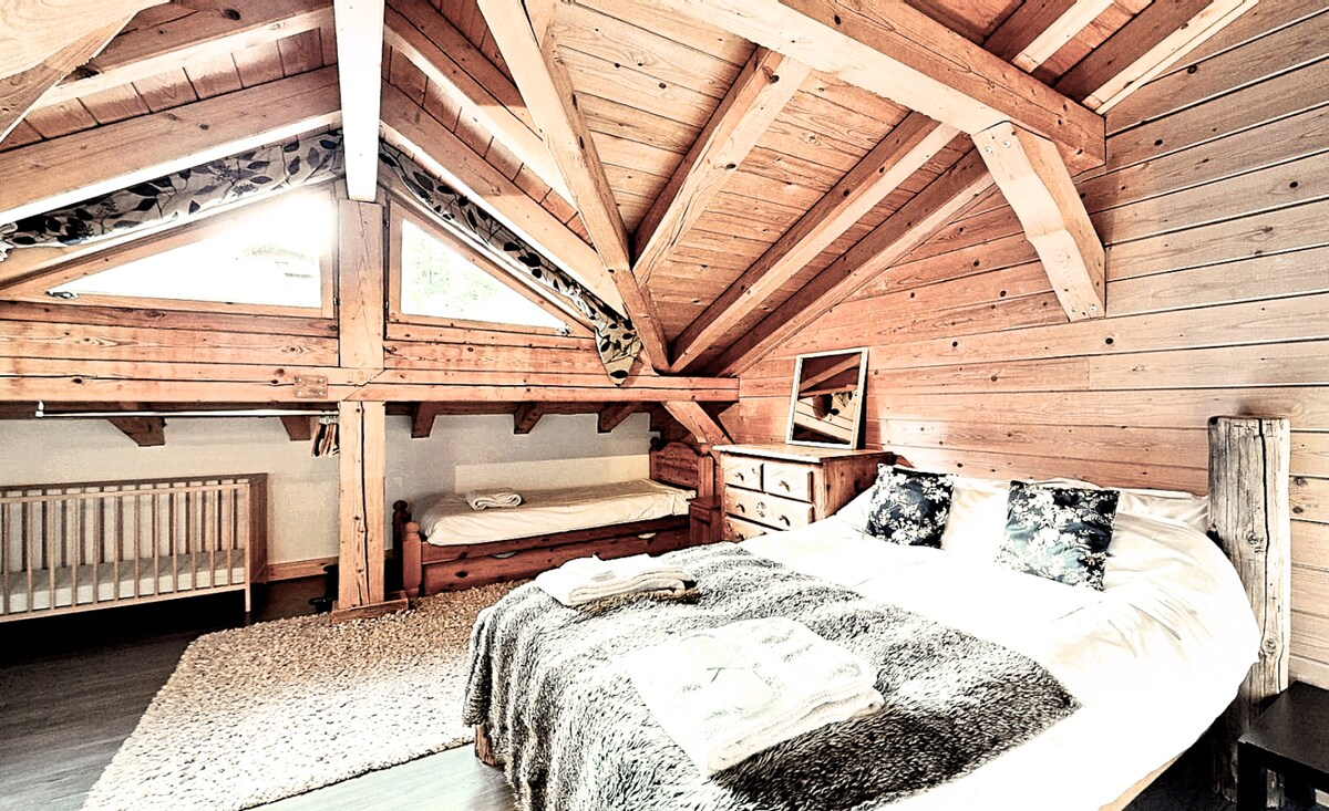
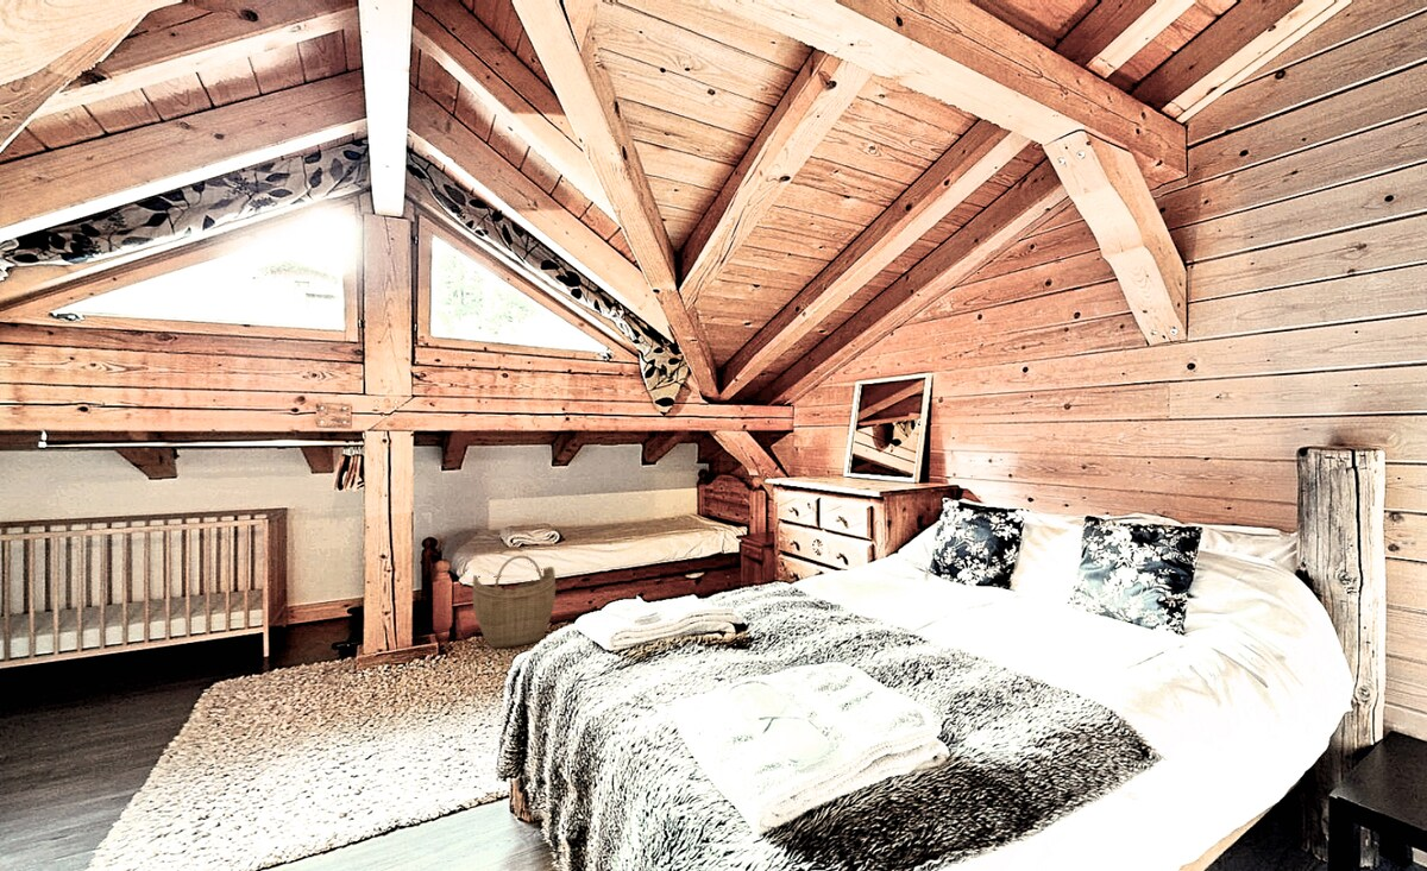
+ woven basket (514, 594)
